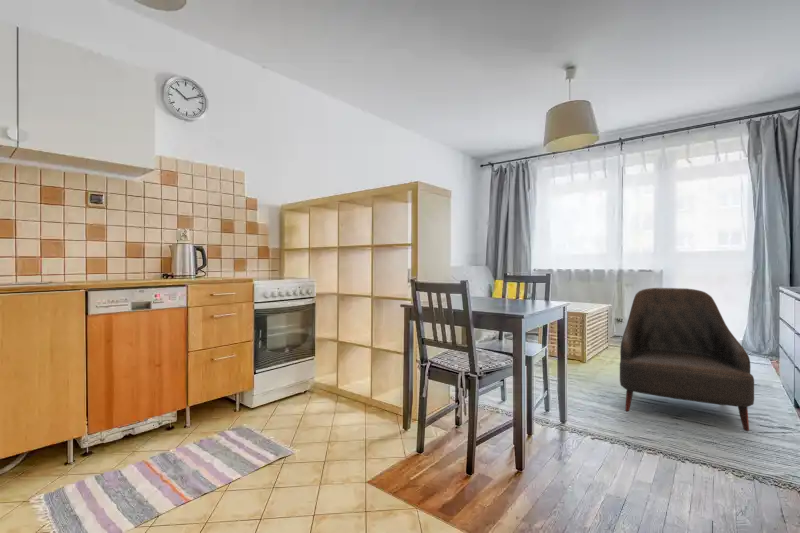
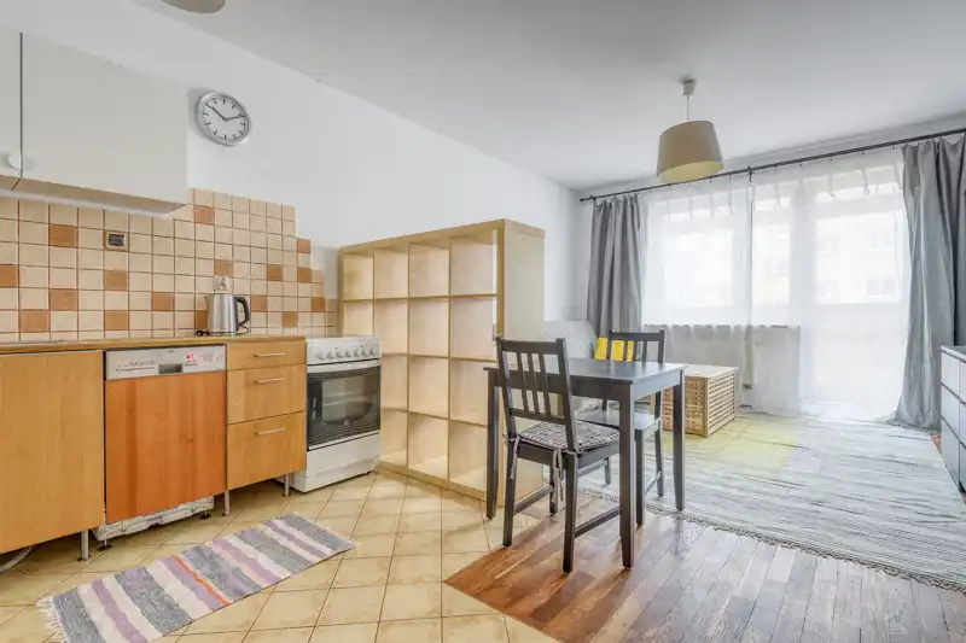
- leather (677, 348)
